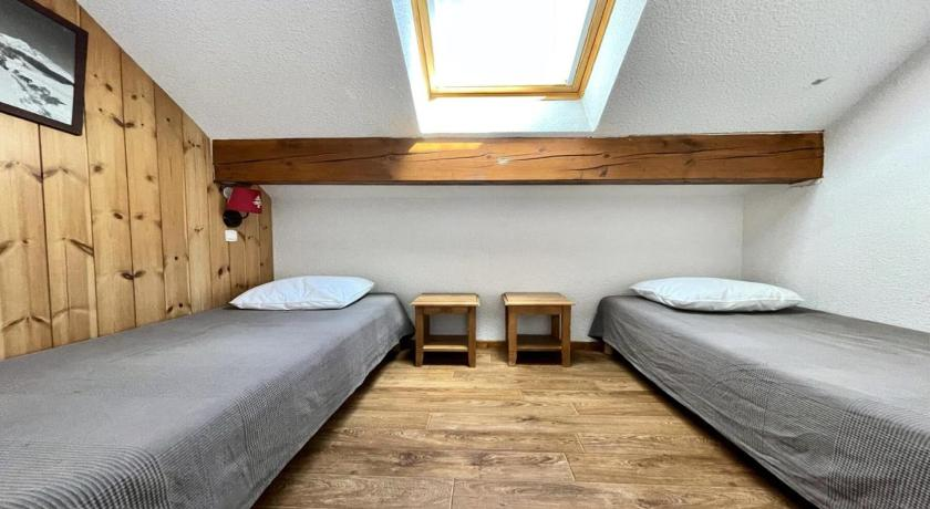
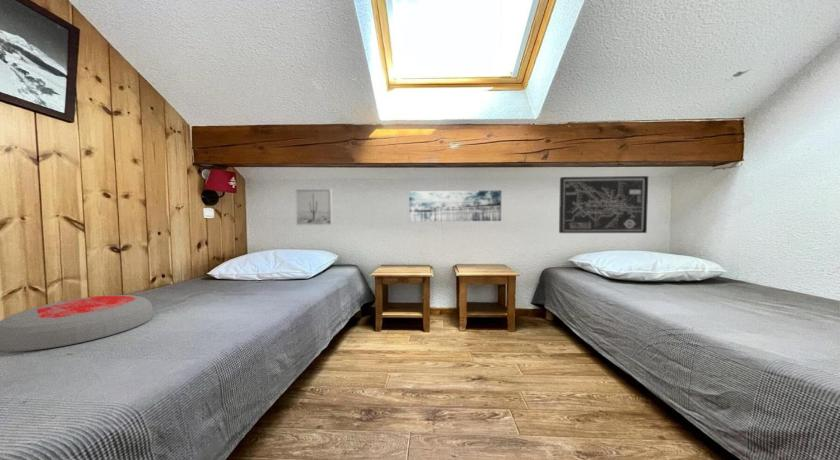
+ wall art (602, 205)
+ cushion (81, 314)
+ wall art (454, 206)
+ wall art (314, 207)
